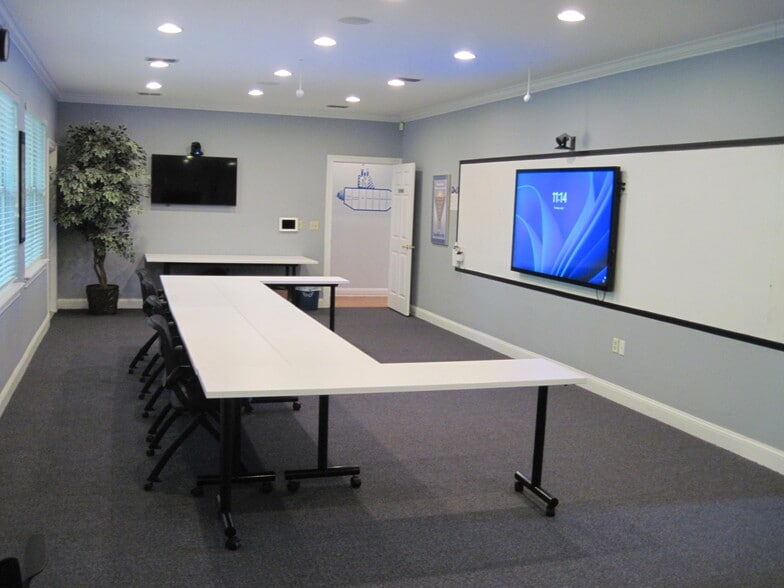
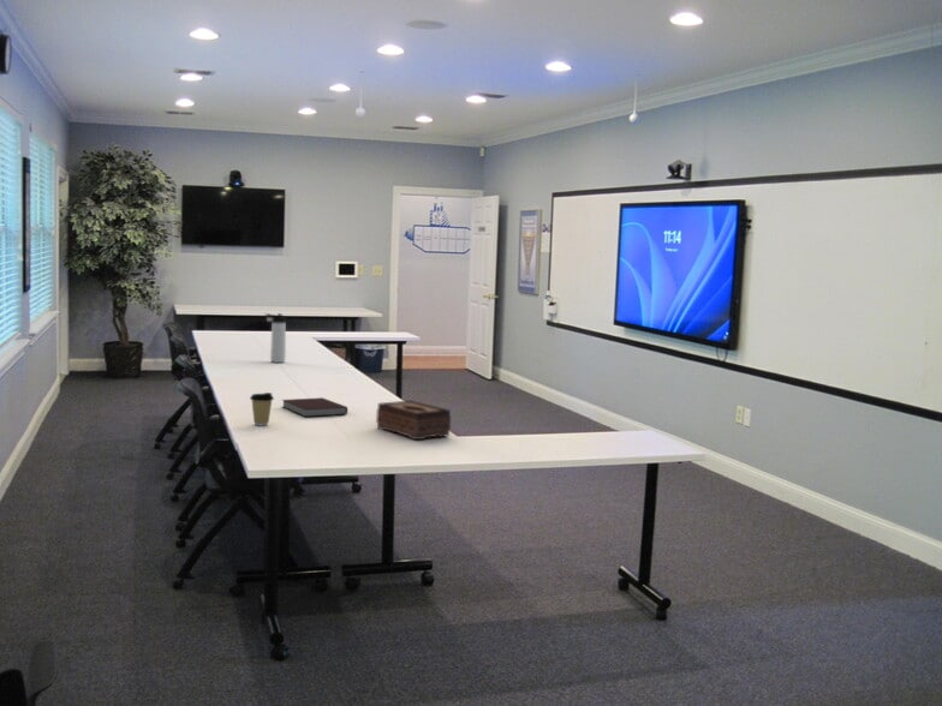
+ tissue box (412, 419)
+ coffee cup (261, 408)
+ thermos bottle (274, 337)
+ notebook (314, 406)
